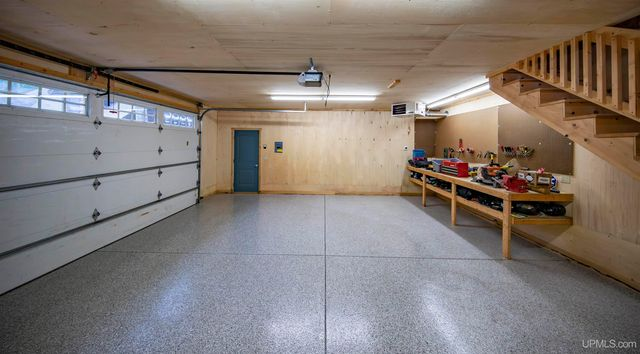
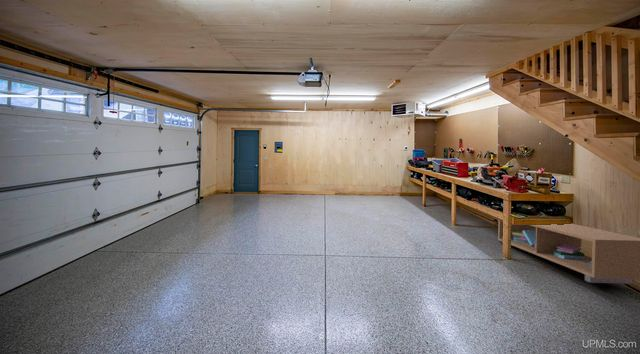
+ storage bench (557, 243)
